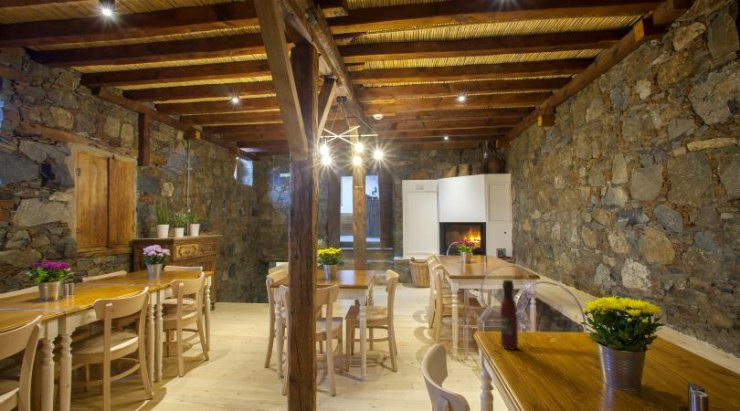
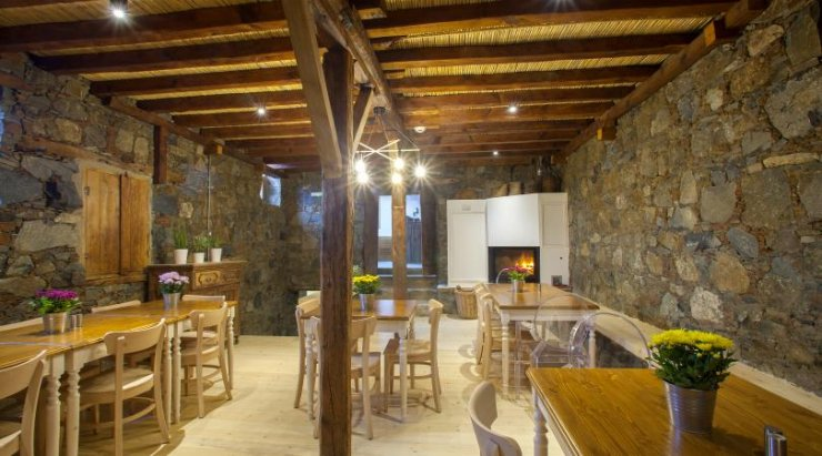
- wine bottle (508, 313)
